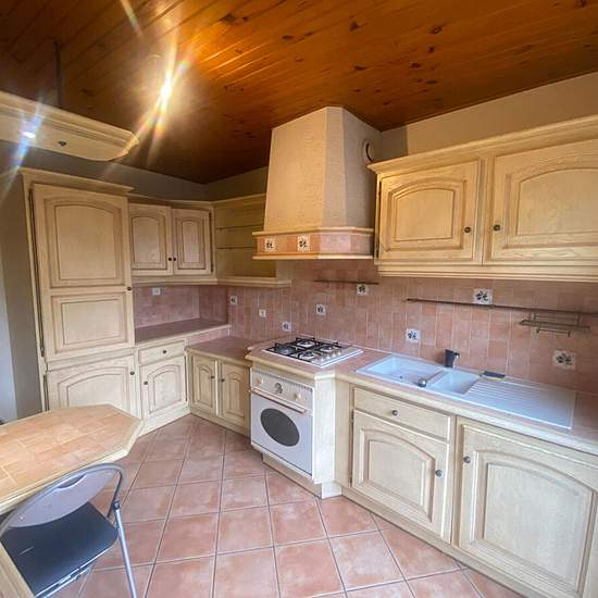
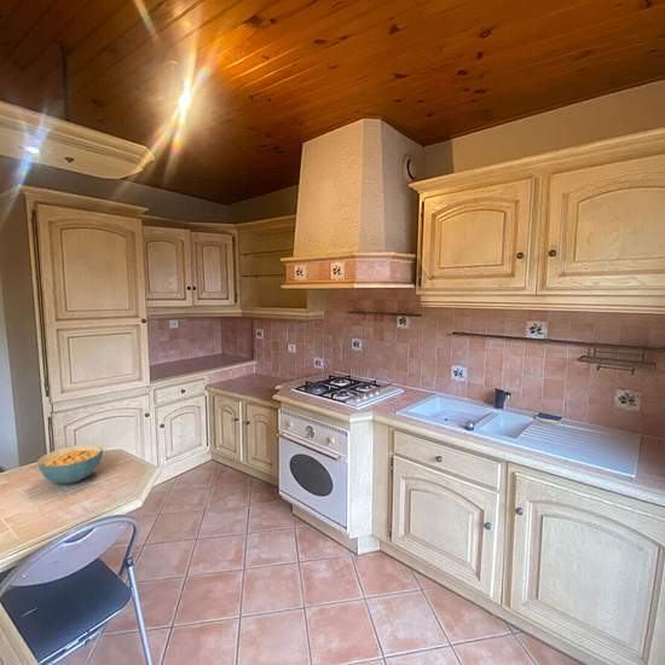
+ cereal bowl (71, 467)
